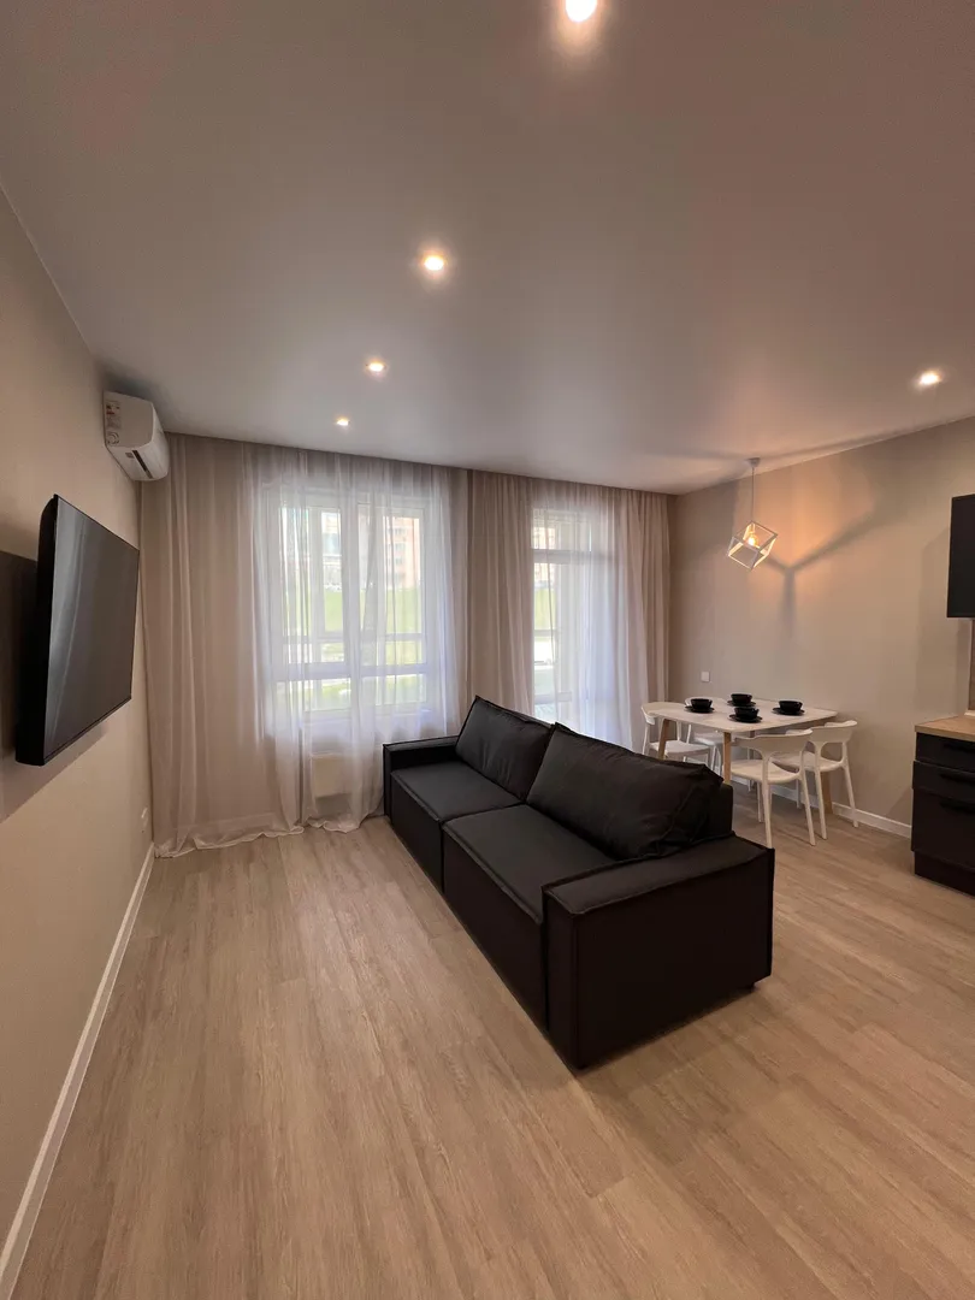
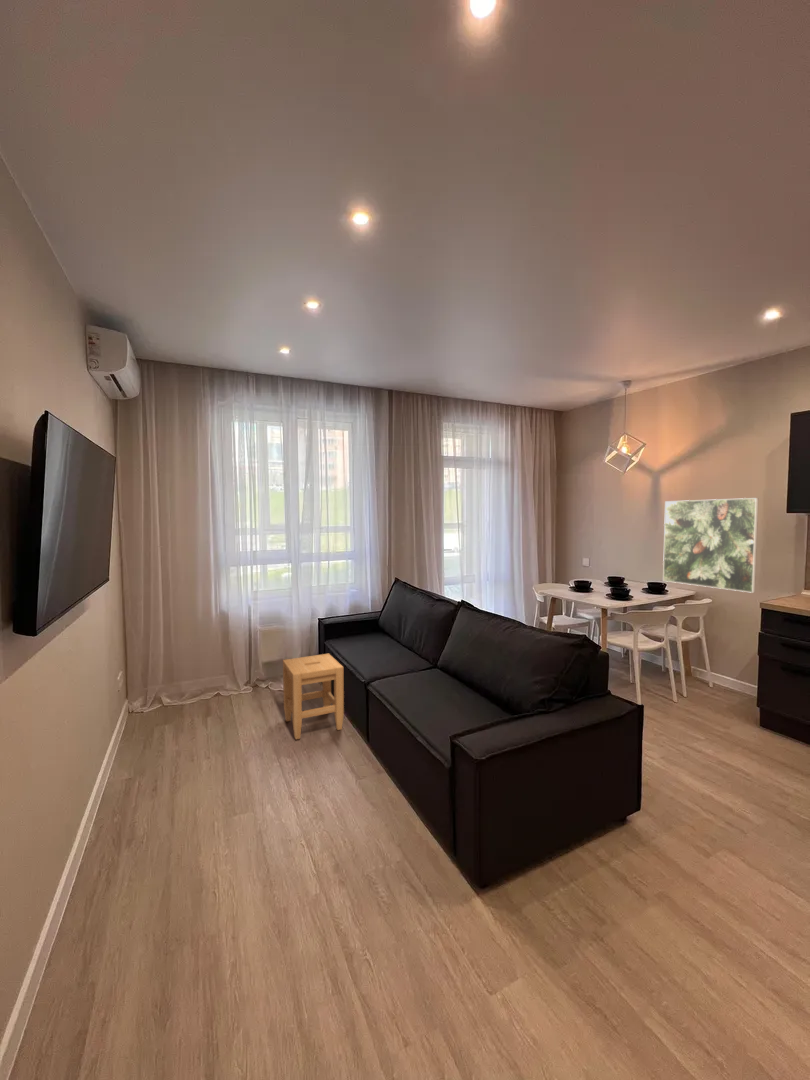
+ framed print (706, 543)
+ stool (312, 694)
